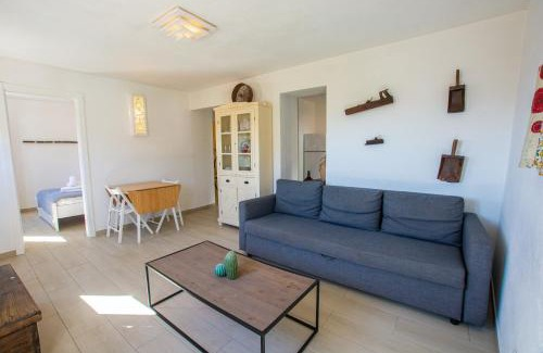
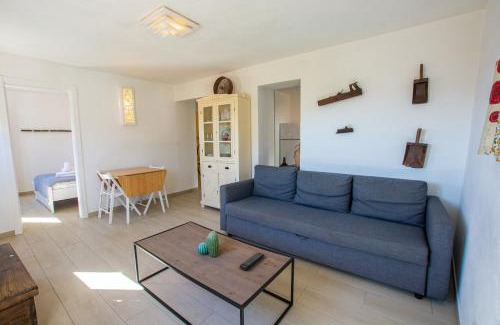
+ remote control (252, 260)
